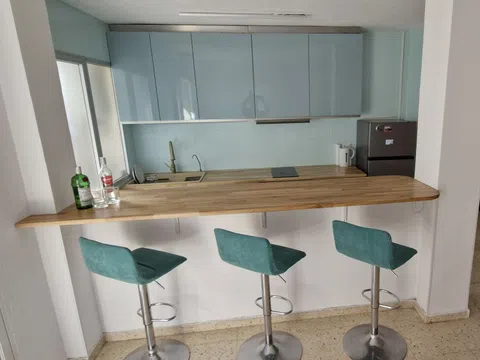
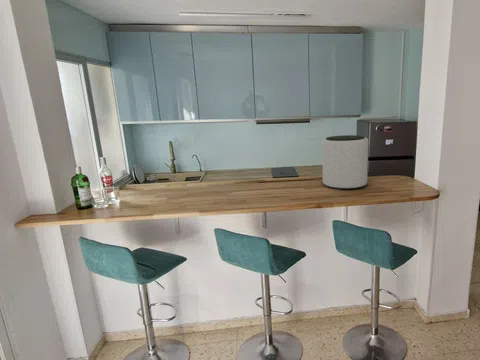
+ plant pot (344, 161)
